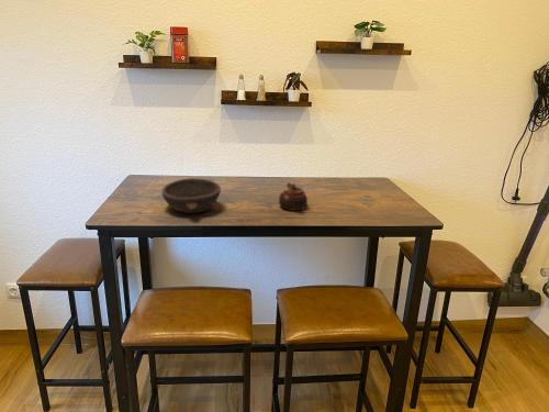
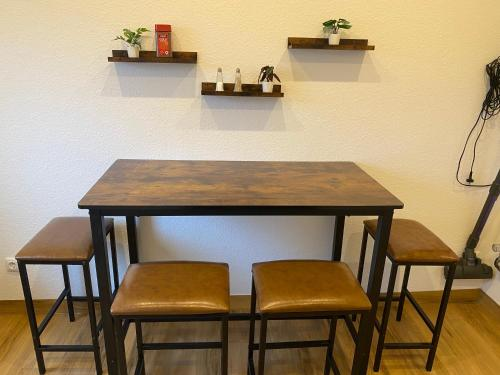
- bowl (192, 197)
- teapot (293, 194)
